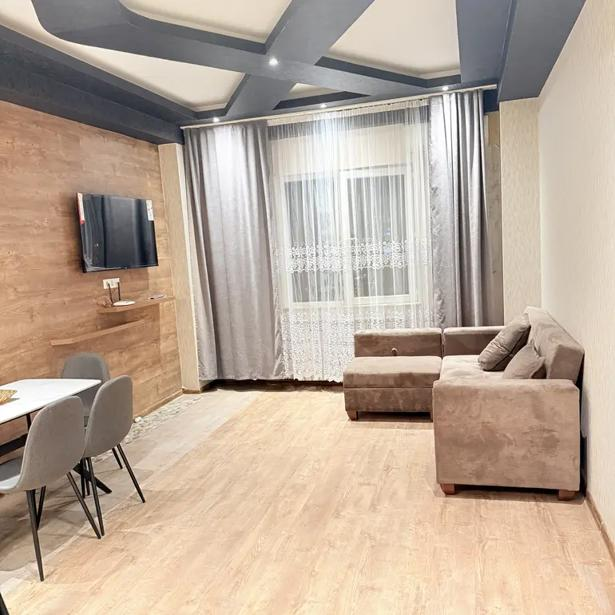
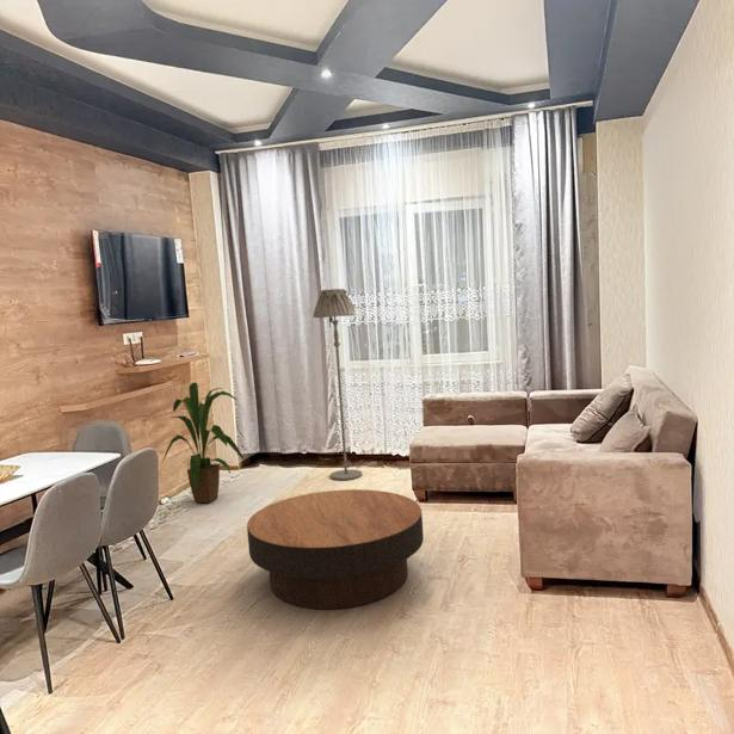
+ house plant (206, 438)
+ floor lamp (339, 383)
+ coffee table (337, 545)
